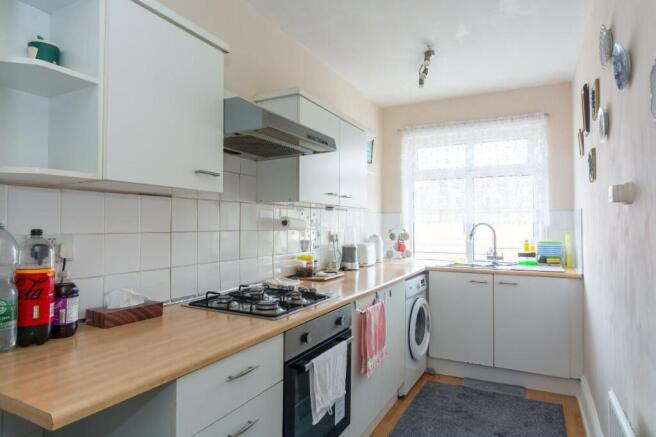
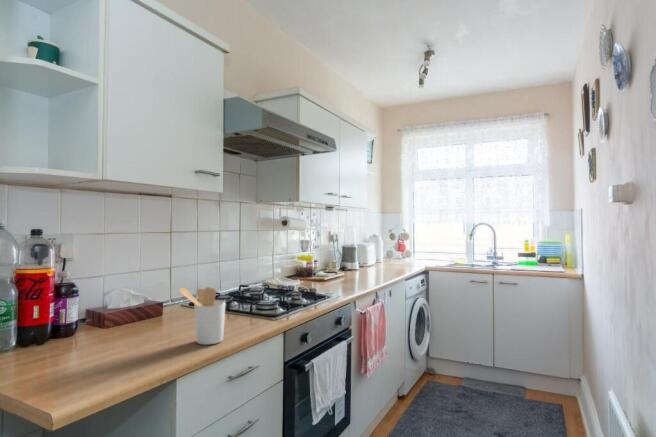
+ utensil holder (201, 313)
